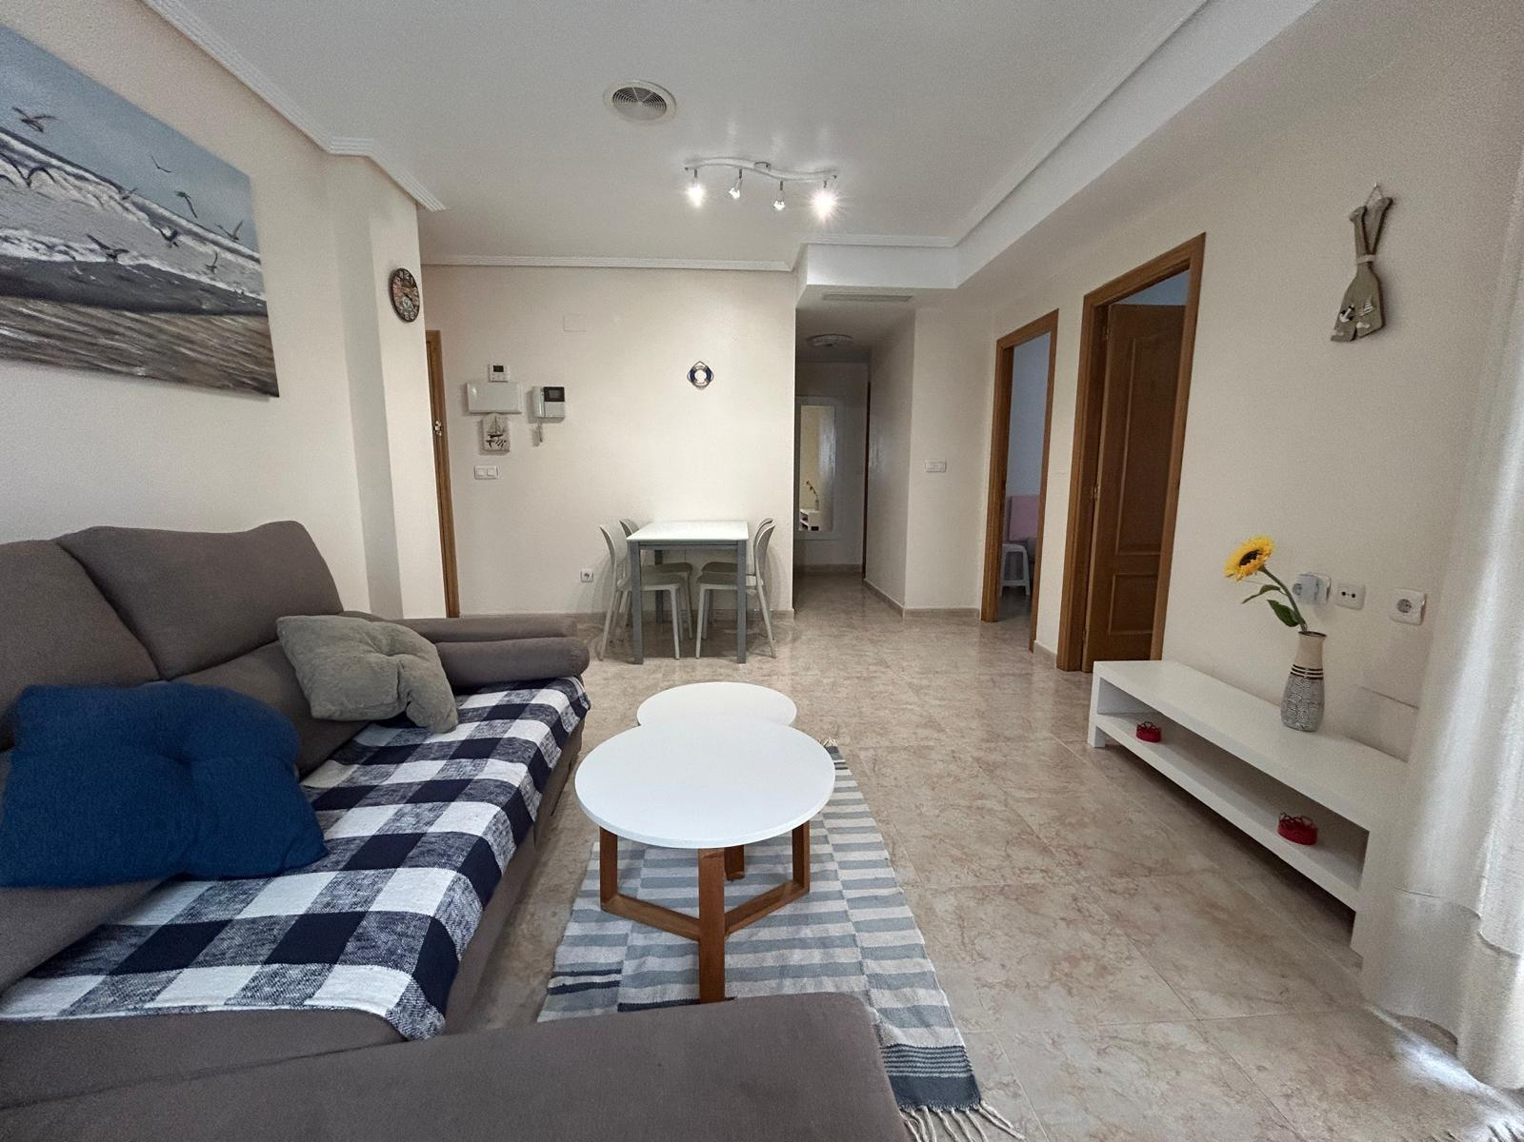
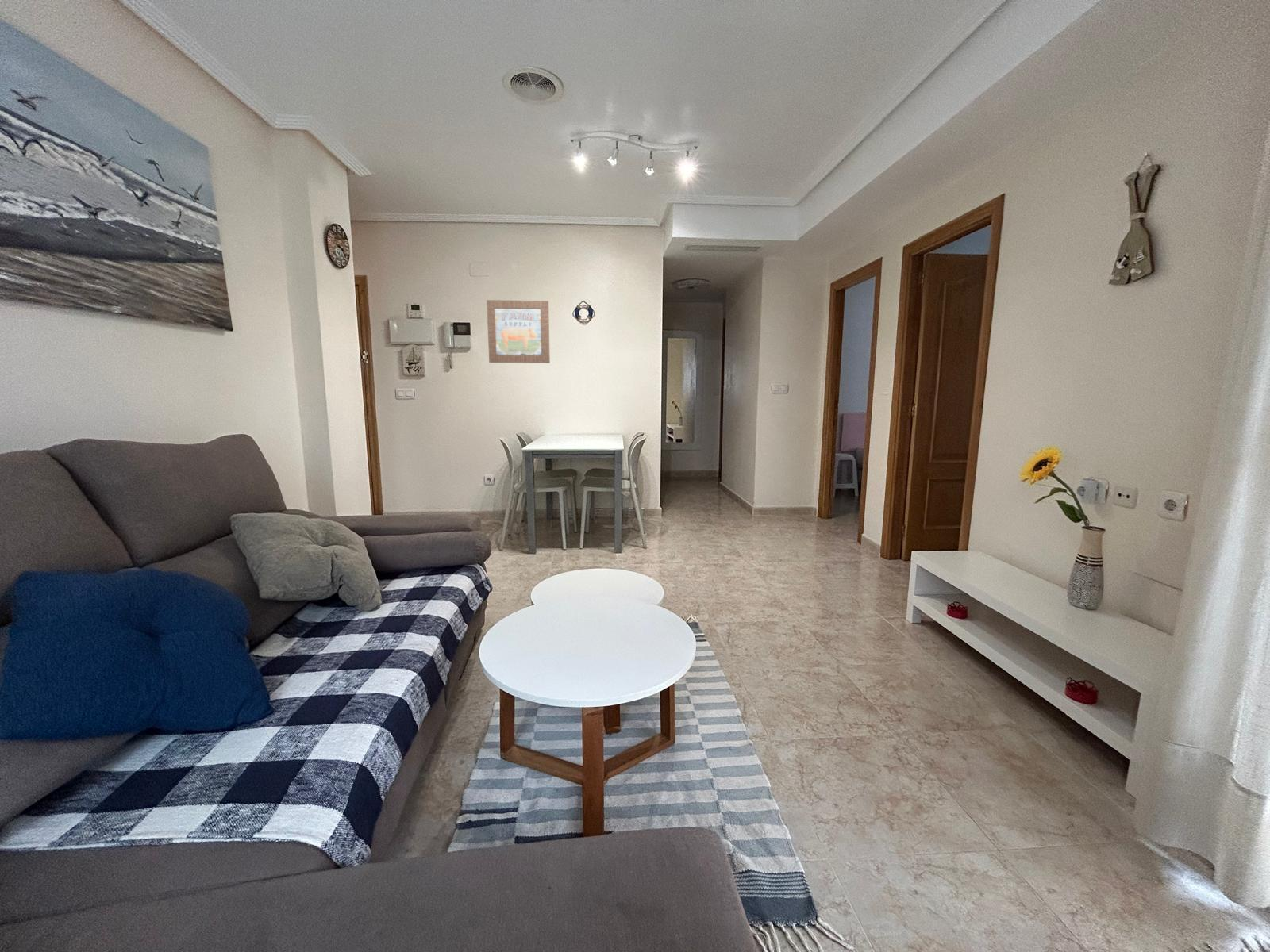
+ wall art (518, 332)
